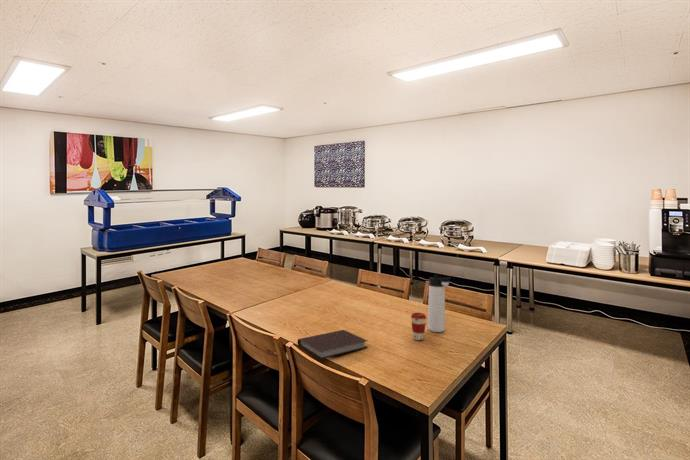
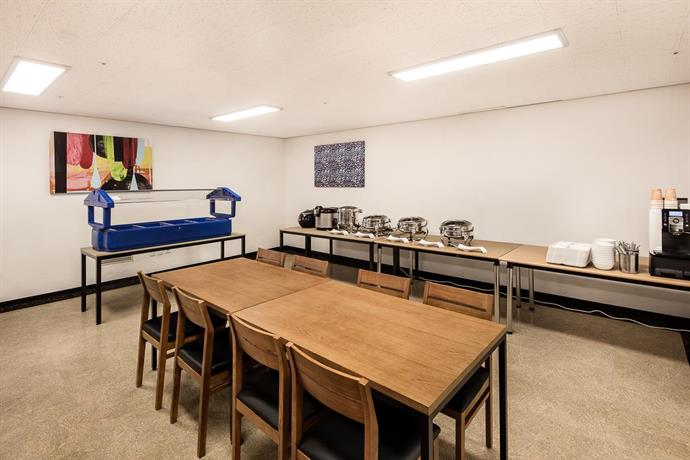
- thermos bottle (439, 303)
- coffee cup (418, 326)
- notebook (332, 342)
